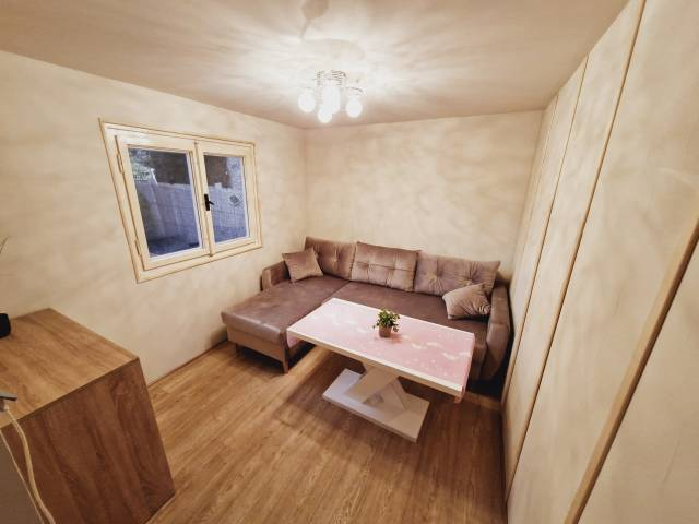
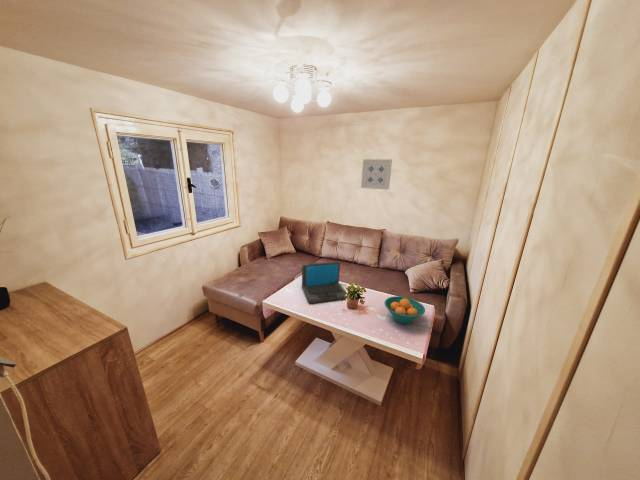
+ laptop (324, 280)
+ fruit bowl (403, 309)
+ wall art (375, 174)
